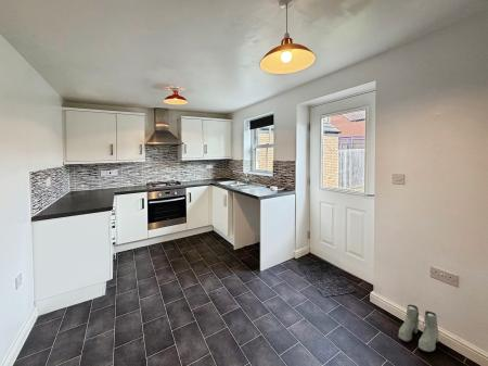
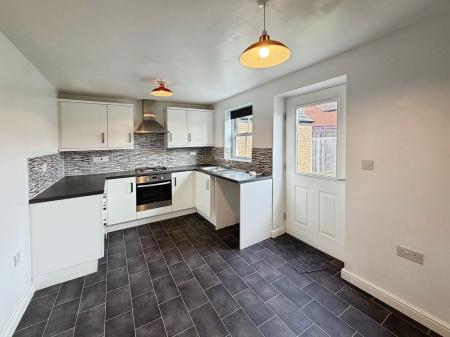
- boots (418, 325)
